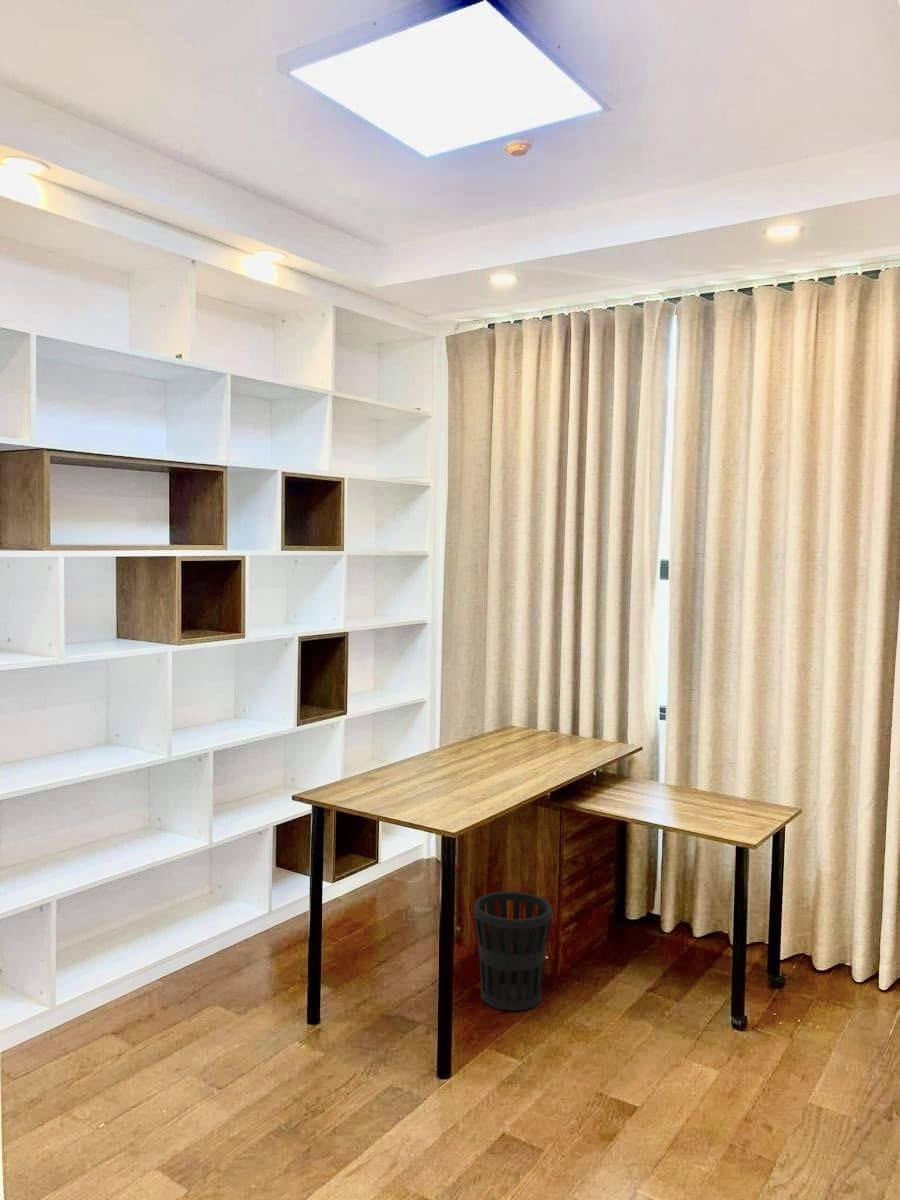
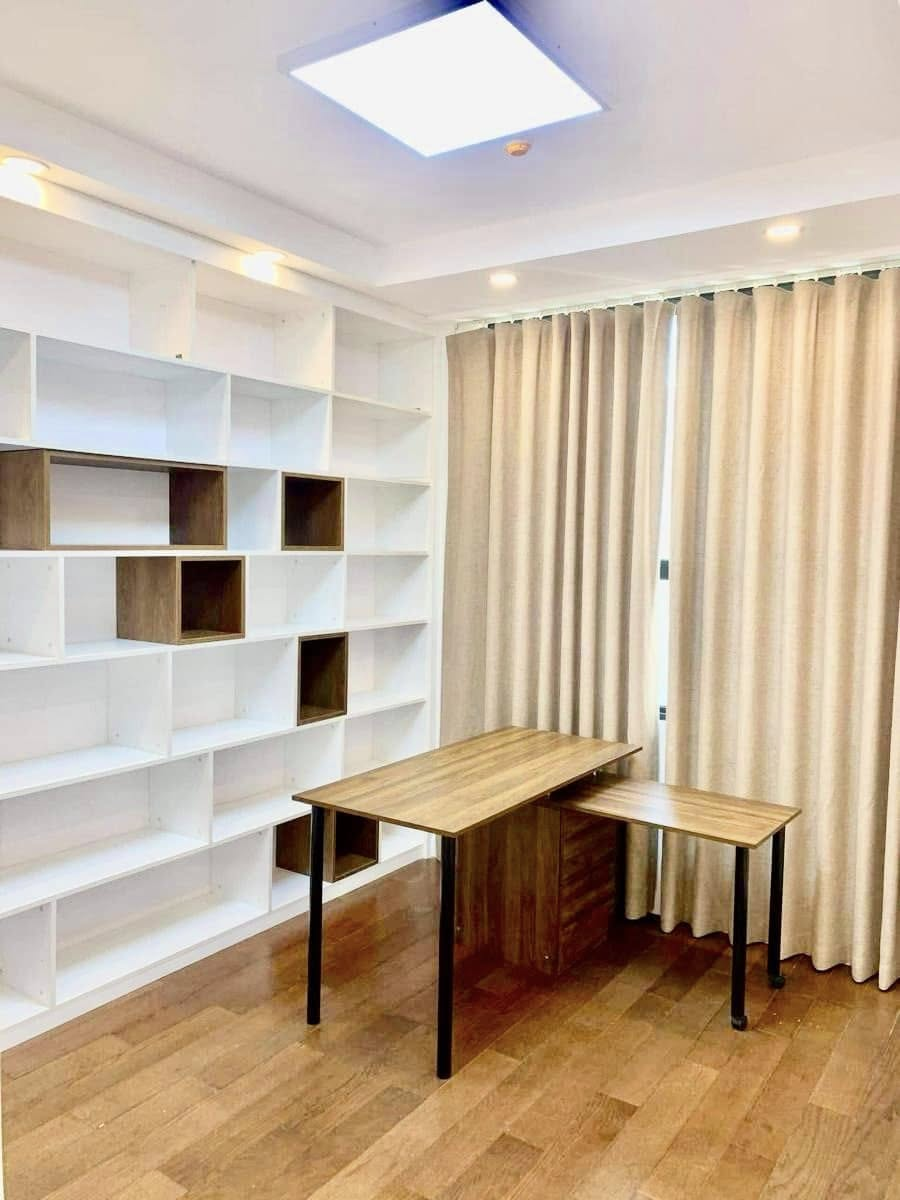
- wastebasket (512, 950)
